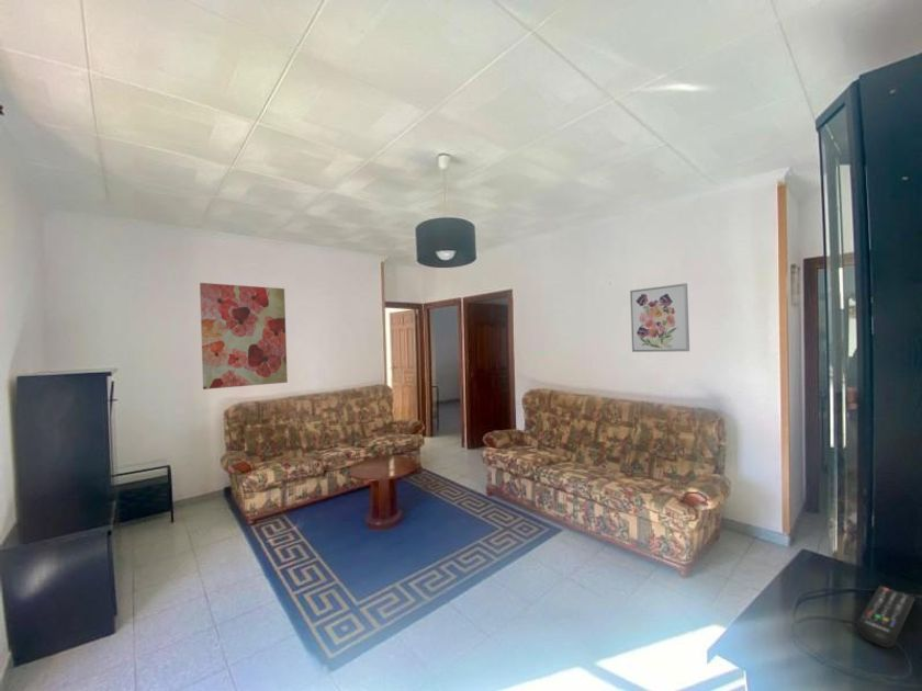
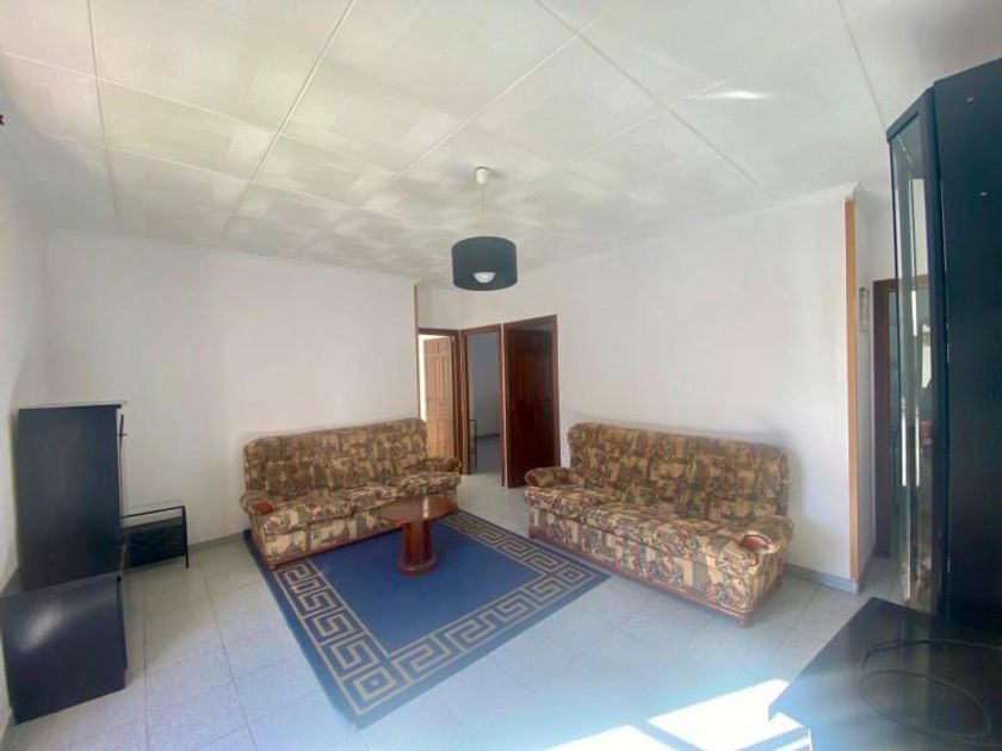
- remote control (887, 613)
- wall art (246, 336)
- wall art (657, 319)
